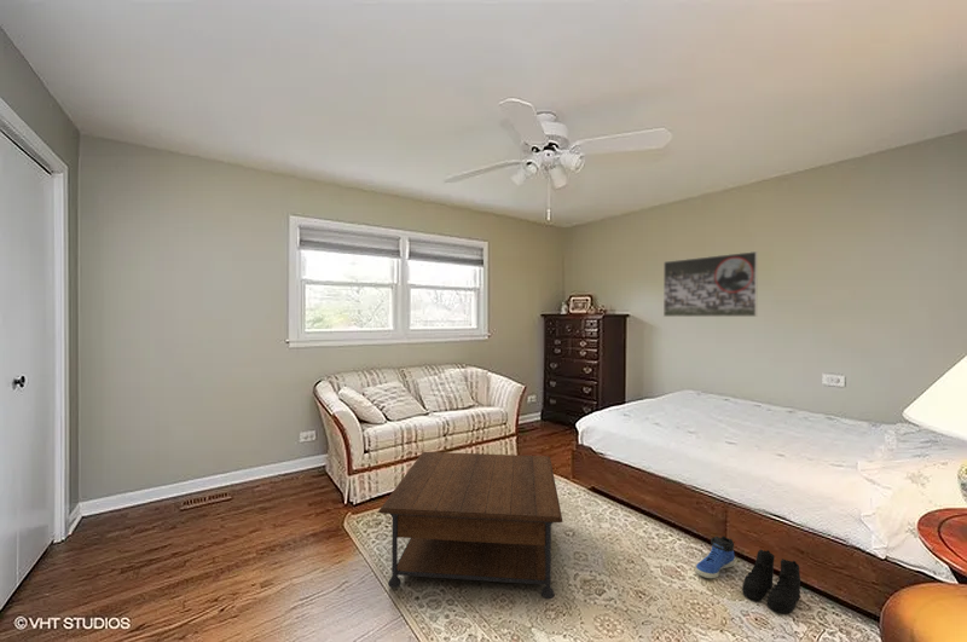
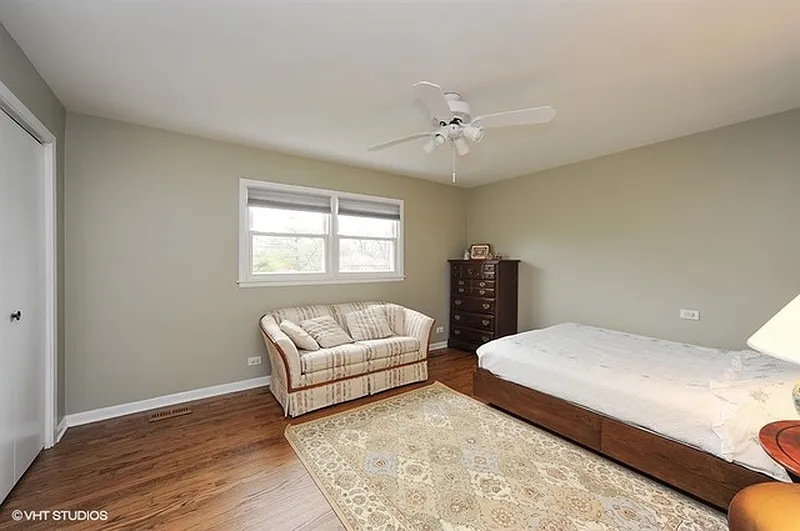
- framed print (706, 287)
- sneaker (714, 554)
- coffee table (477, 511)
- boots (771, 577)
